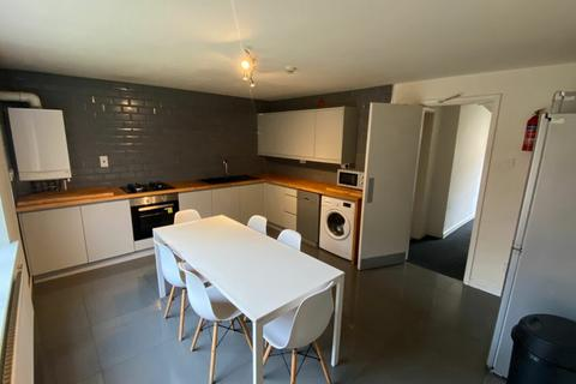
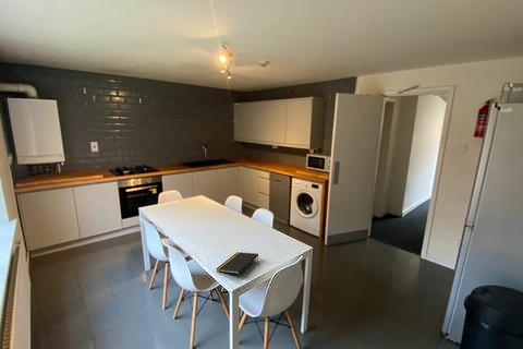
+ notepad (238, 262)
